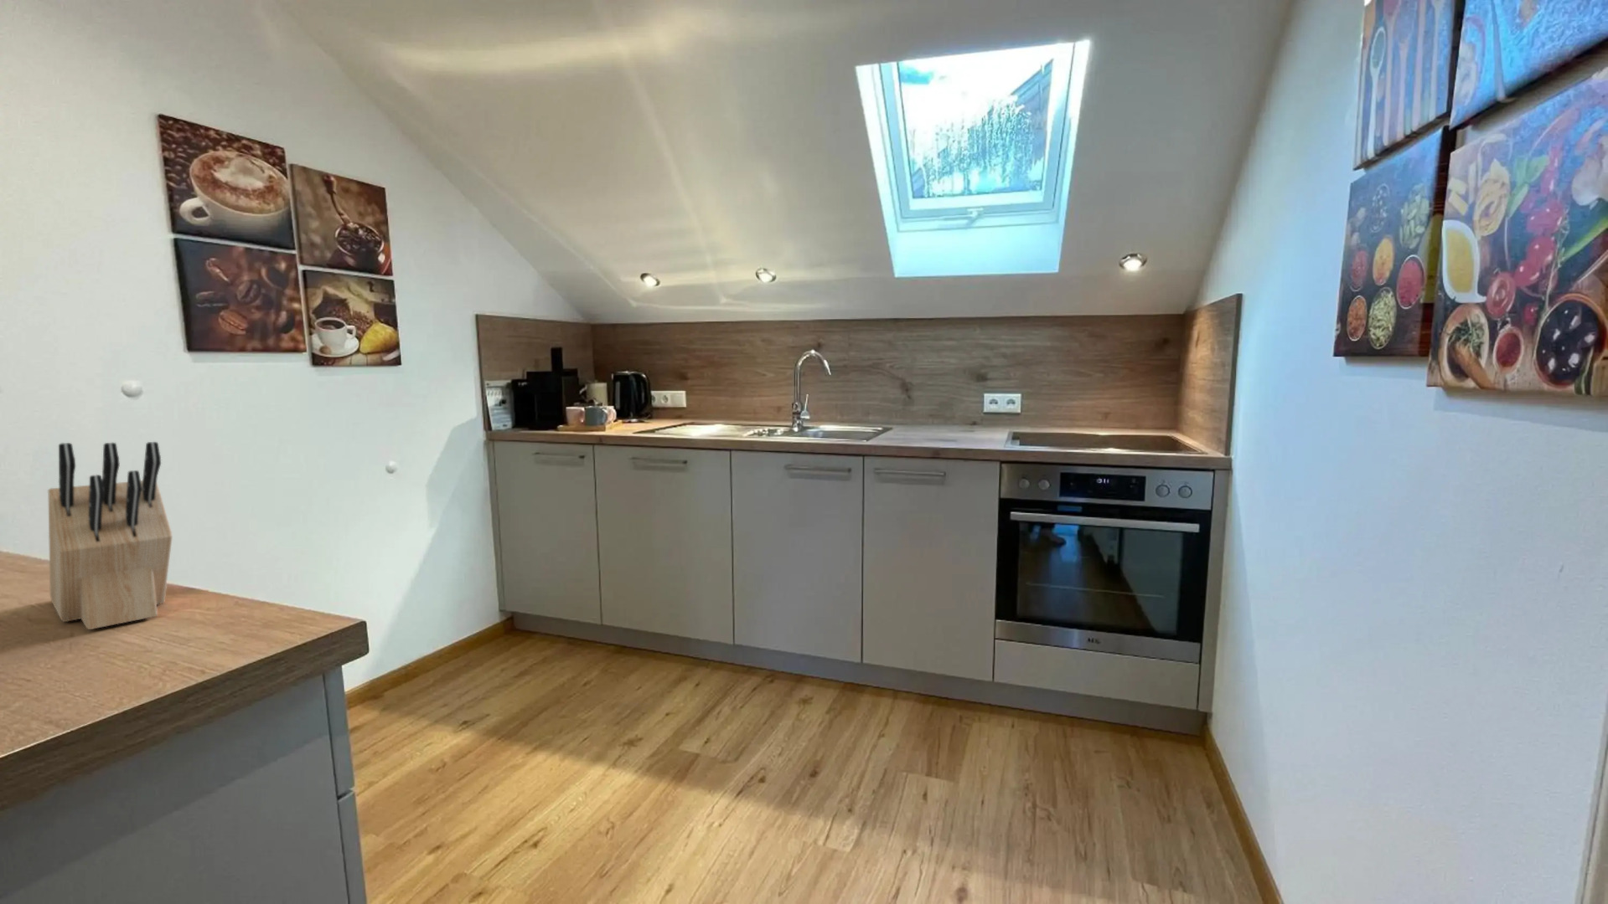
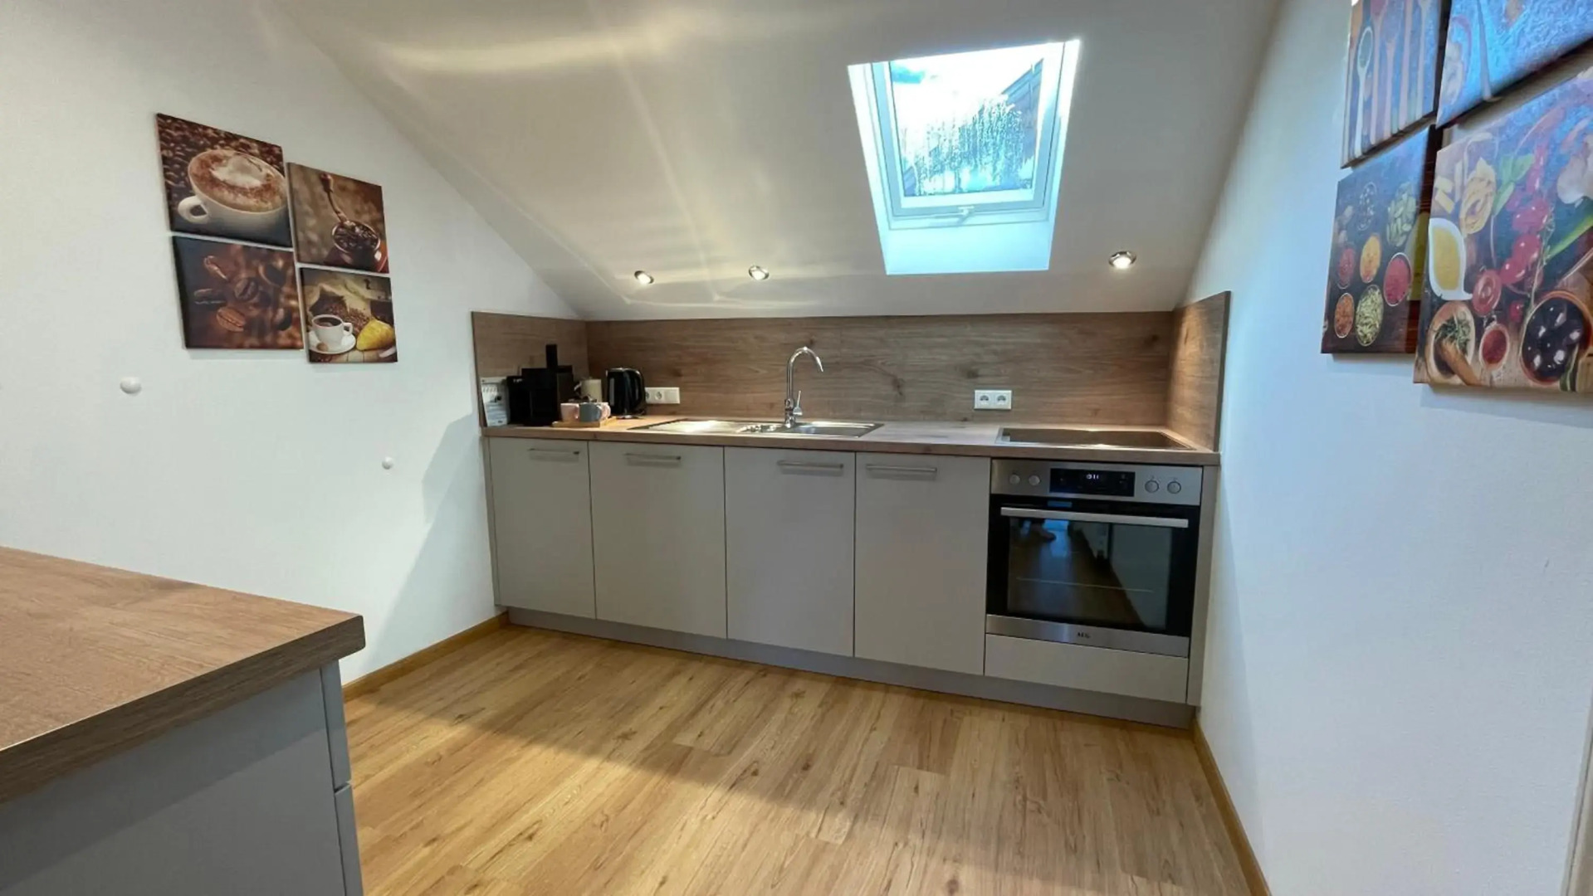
- knife block (106, 525)
